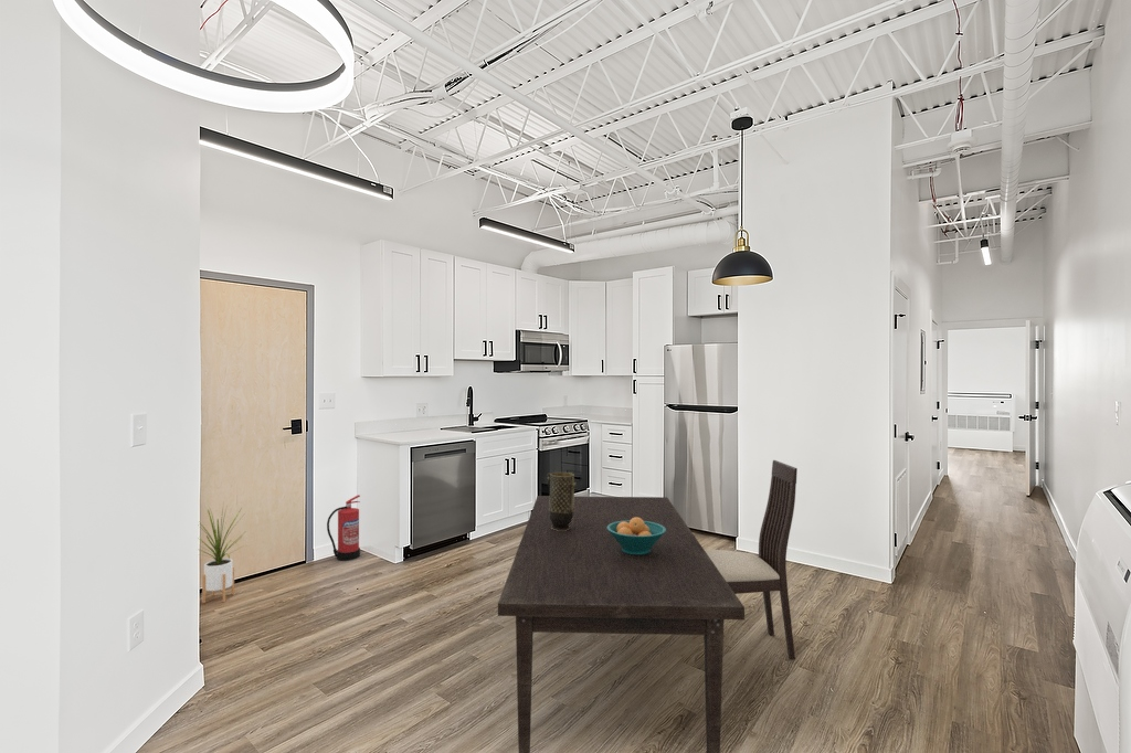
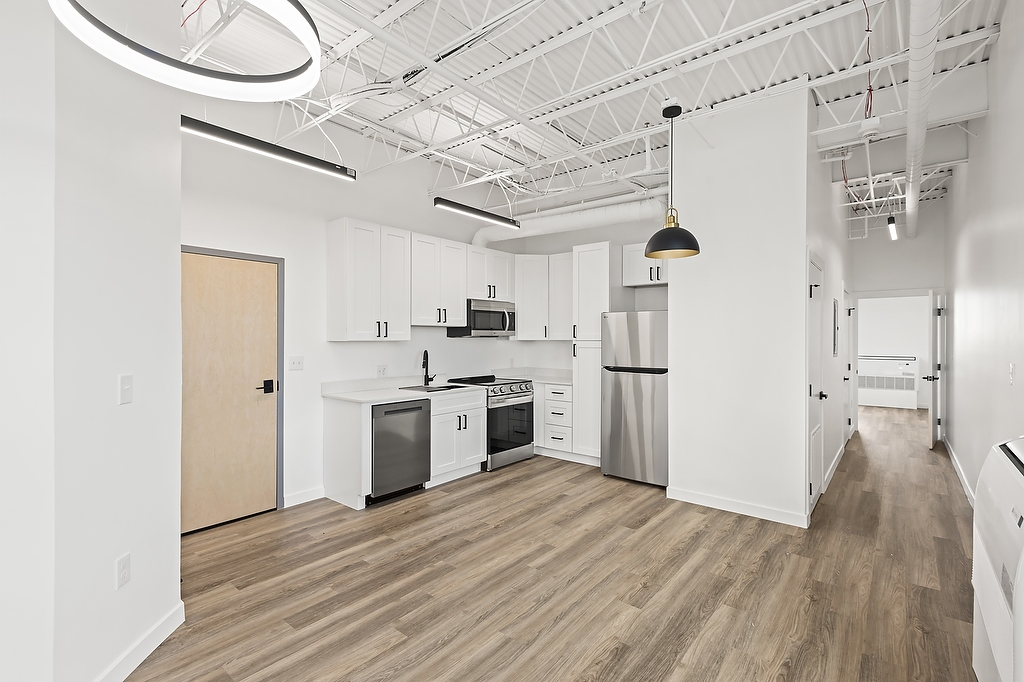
- dining table (607, 597)
- fruit bowl (636, 533)
- house plant (219, 550)
- fire extinguisher (342, 528)
- vase (561, 500)
- chair (742, 554)
